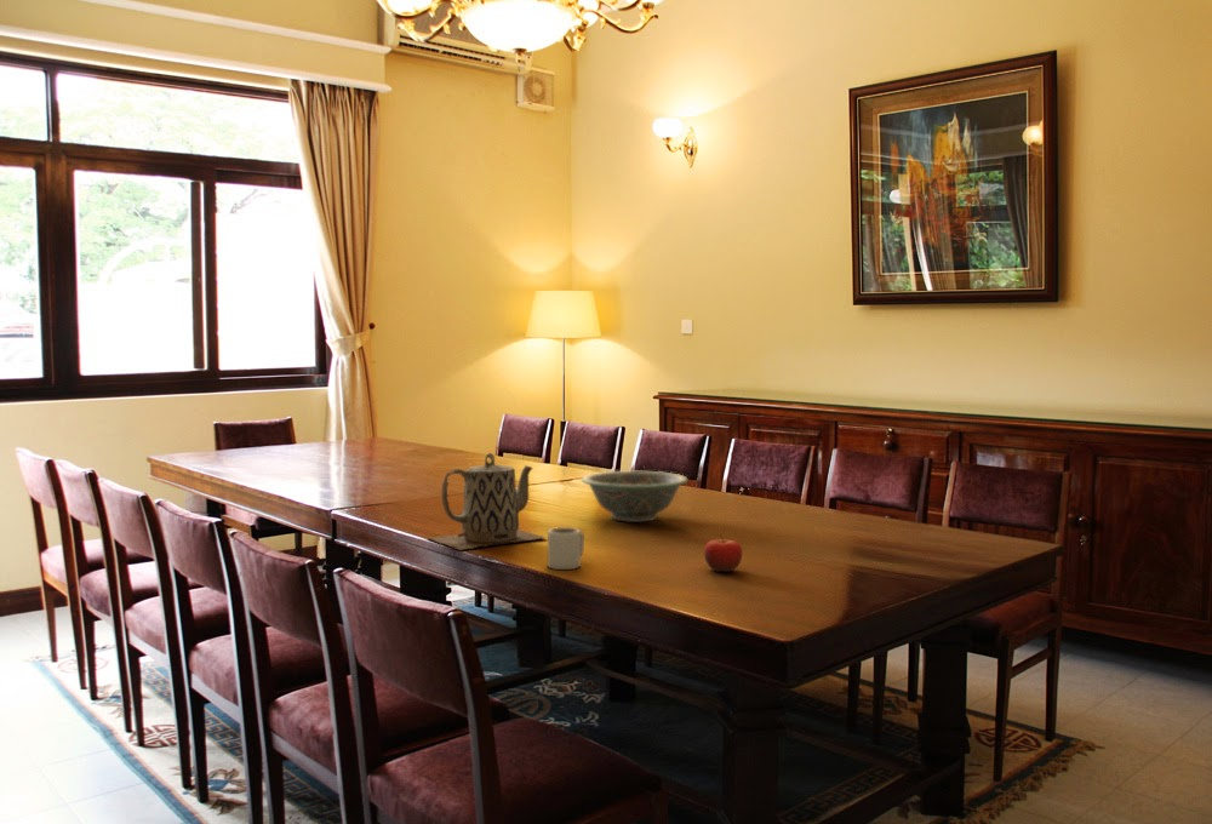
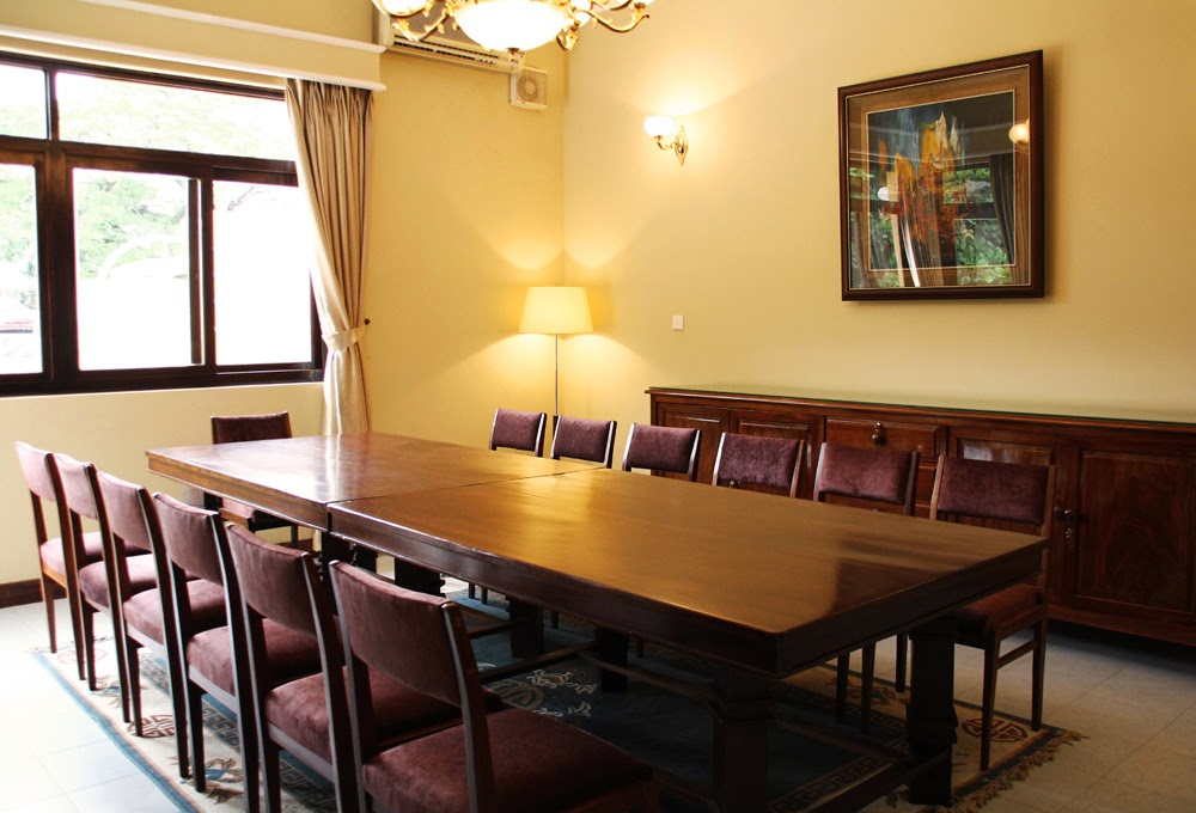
- teapot (486, 496)
- fruit (722, 551)
- cup (567, 547)
- decorative bowl (634, 497)
